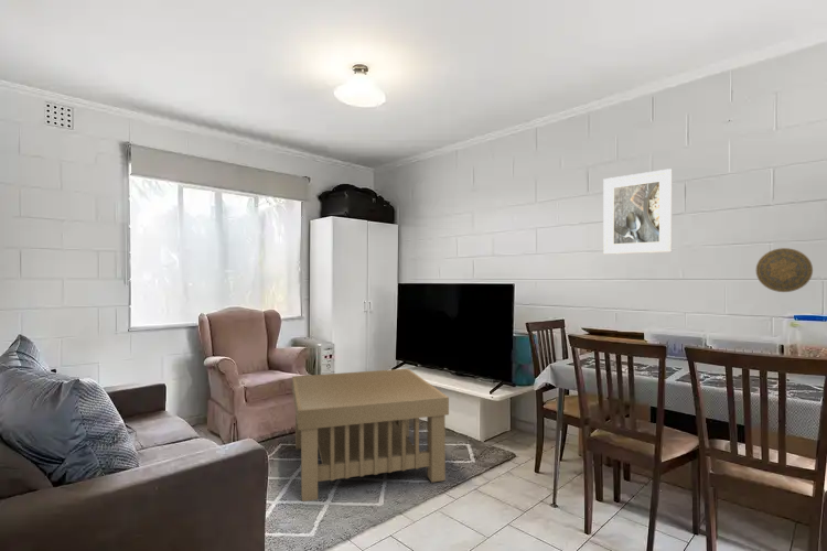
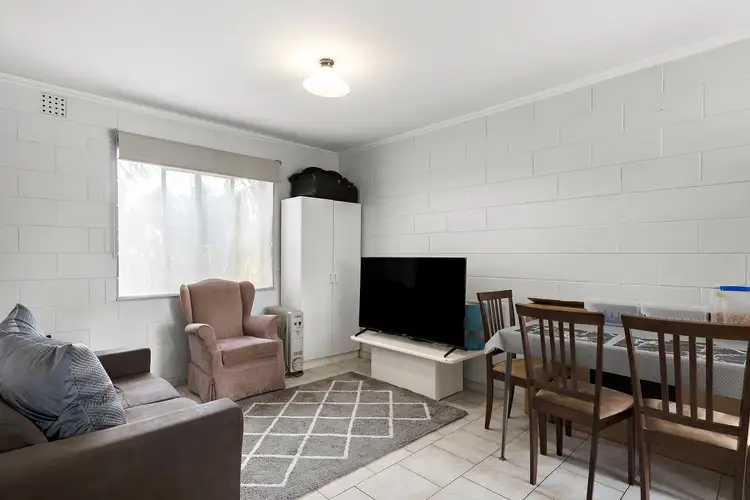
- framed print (635, 214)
- coffee table (363, 423)
- decorative plate (783, 270)
